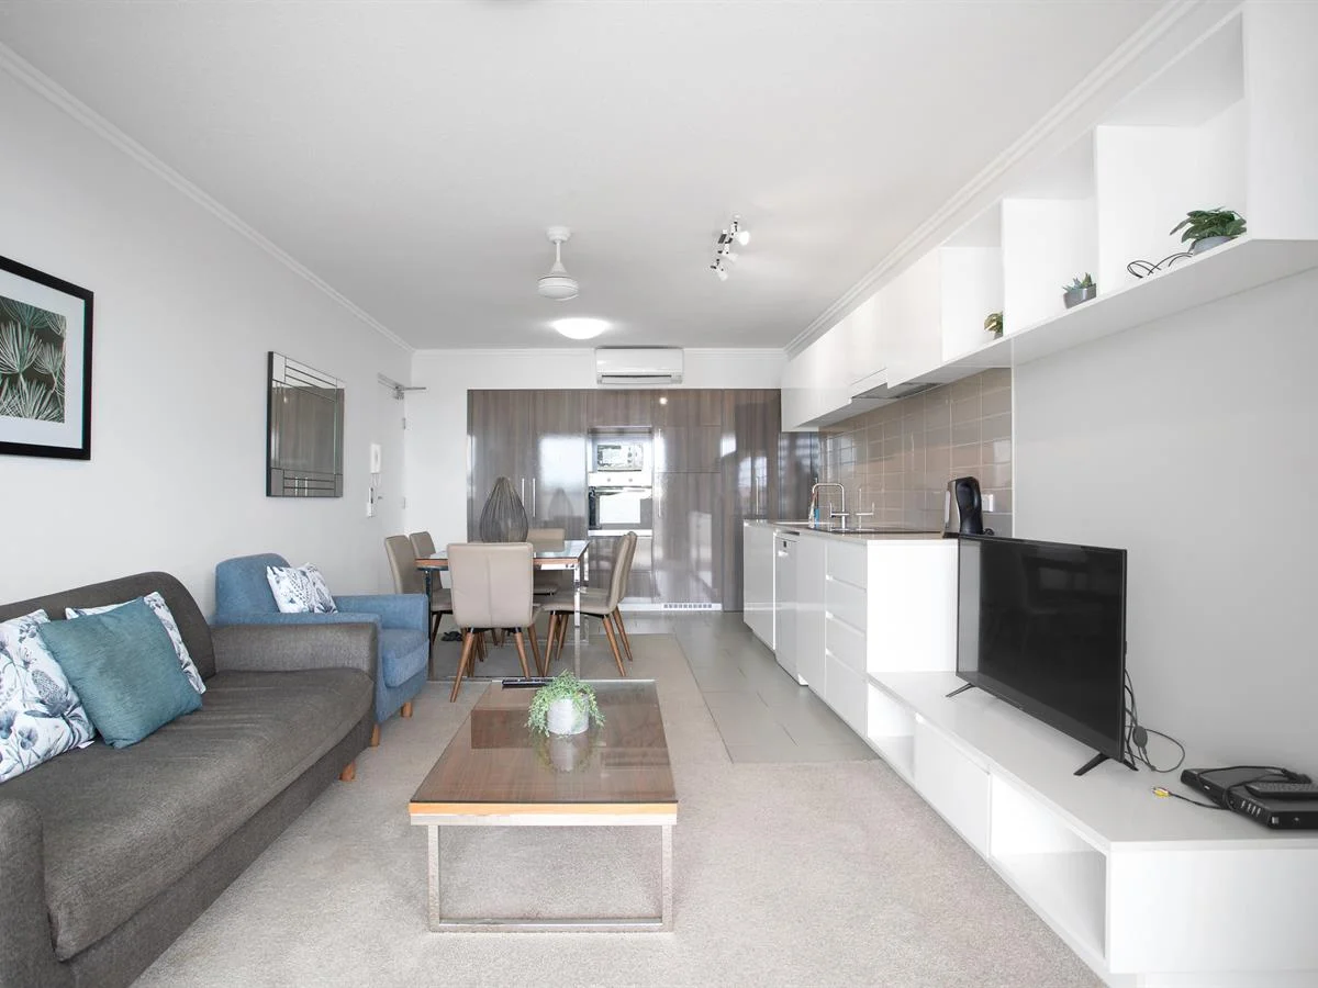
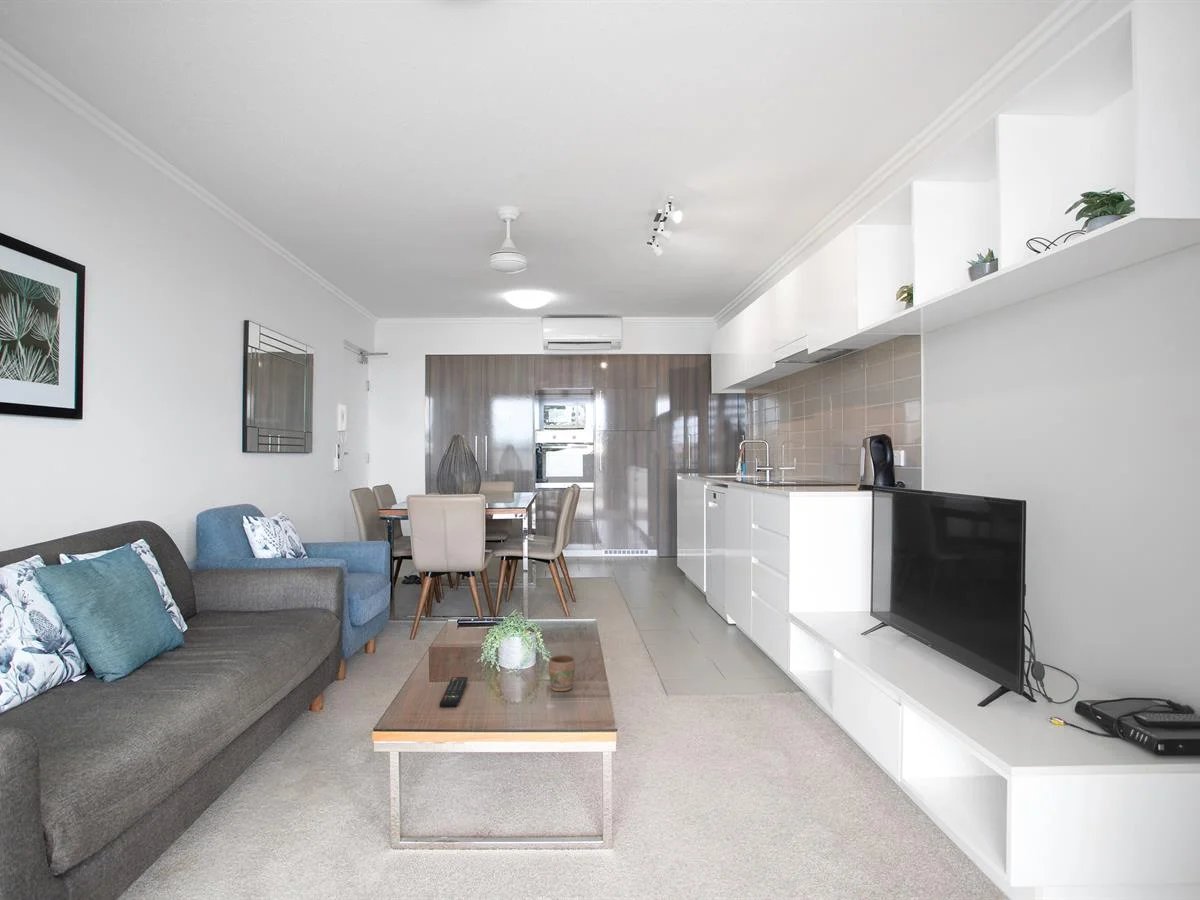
+ mug (561, 672)
+ remote control (454, 691)
